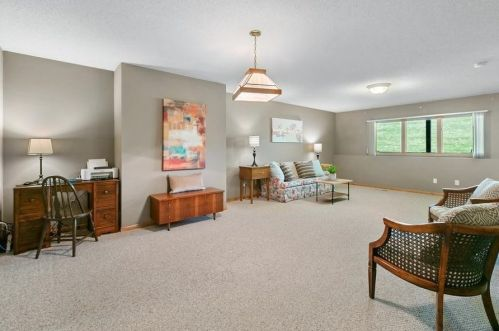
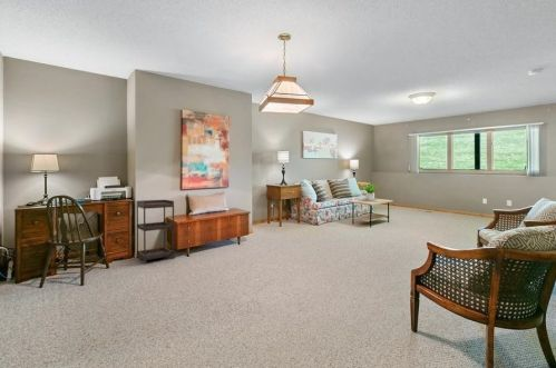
+ shelving unit (155, 229)
